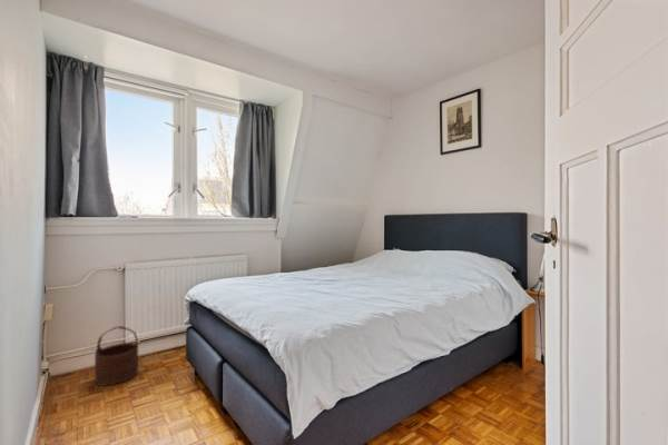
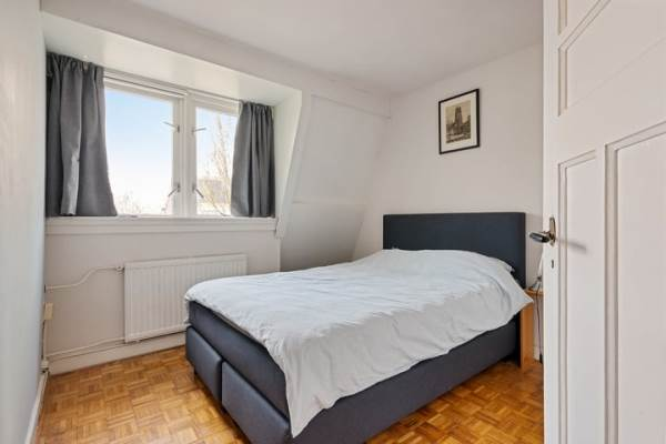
- wooden bucket (117, 352)
